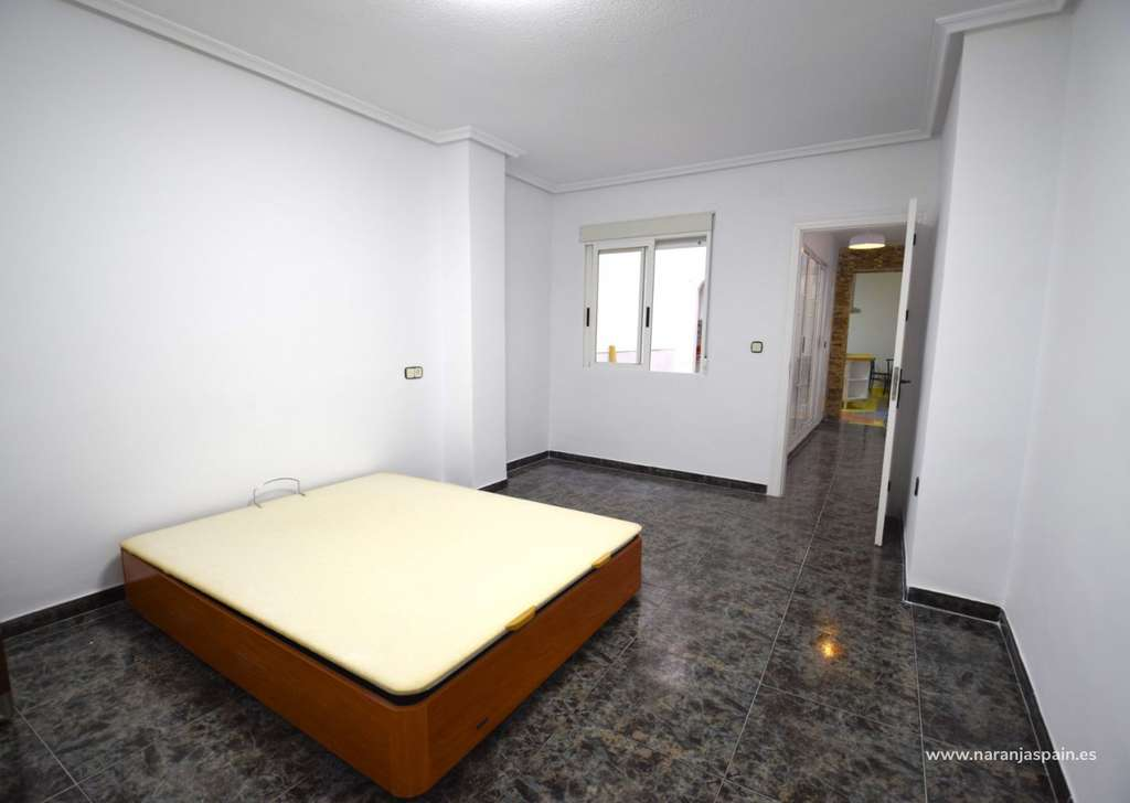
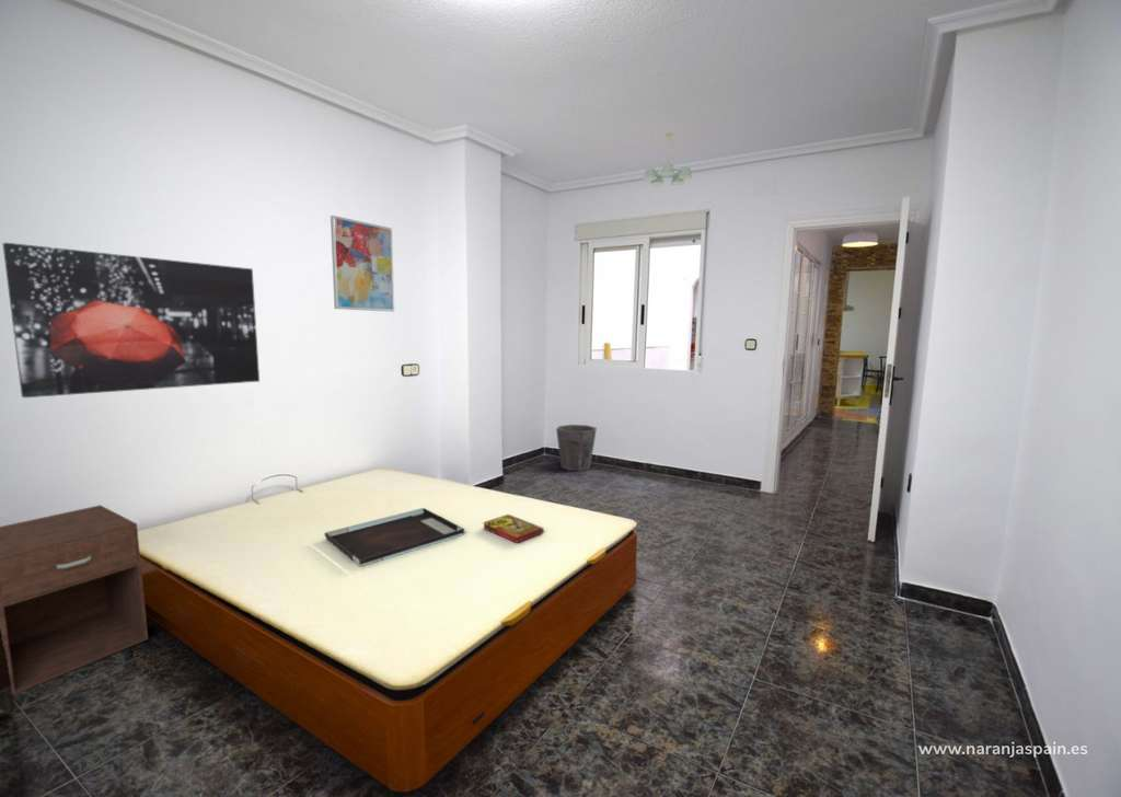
+ tray (395, 533)
+ wall art (152, 324)
+ wall art (363, 266)
+ ceiling light fixture (668, 155)
+ nightstand (61, 590)
+ book (512, 528)
+ waste bin (576, 447)
